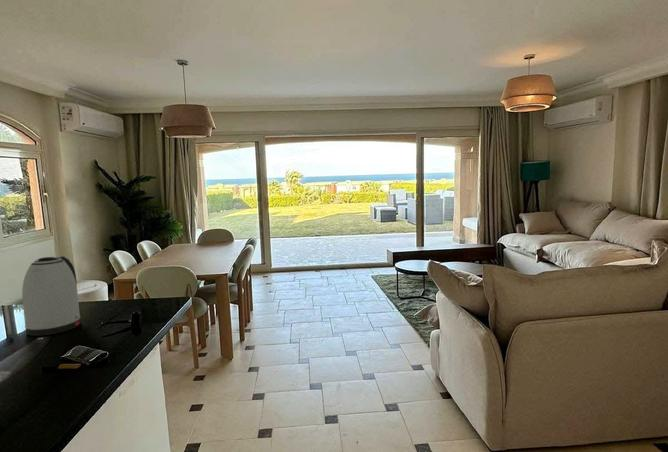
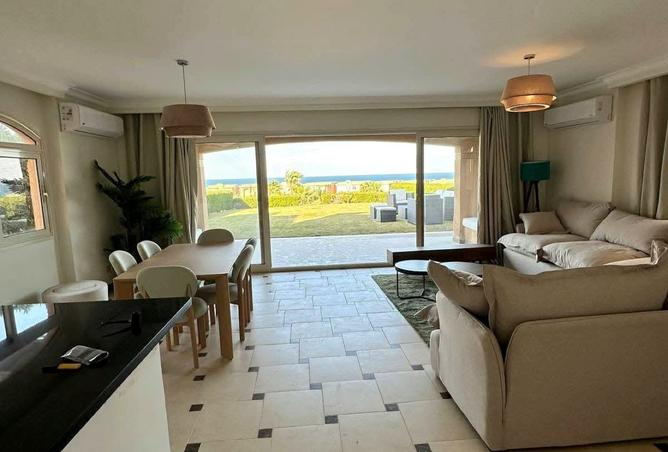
- kettle (56, 290)
